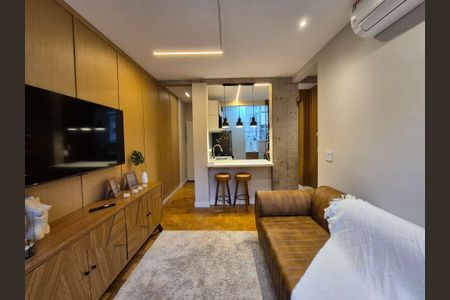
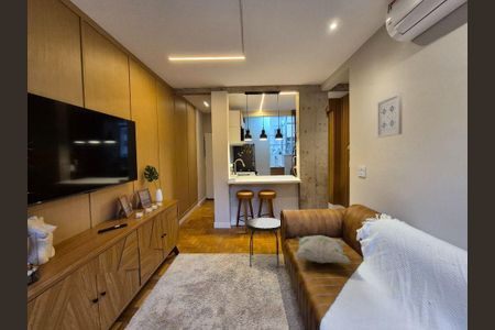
+ side table (264, 230)
+ wall art (388, 117)
+ decorative pillow (319, 248)
